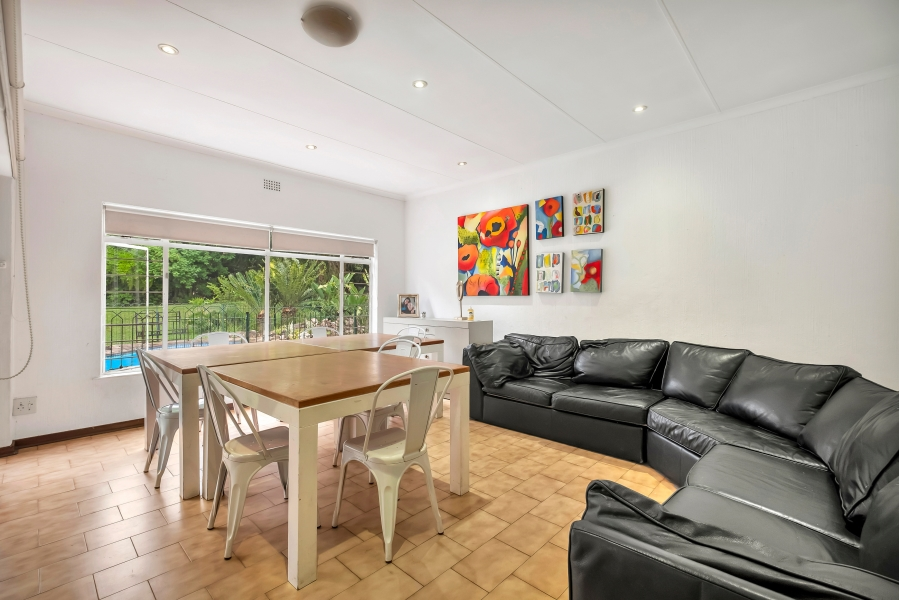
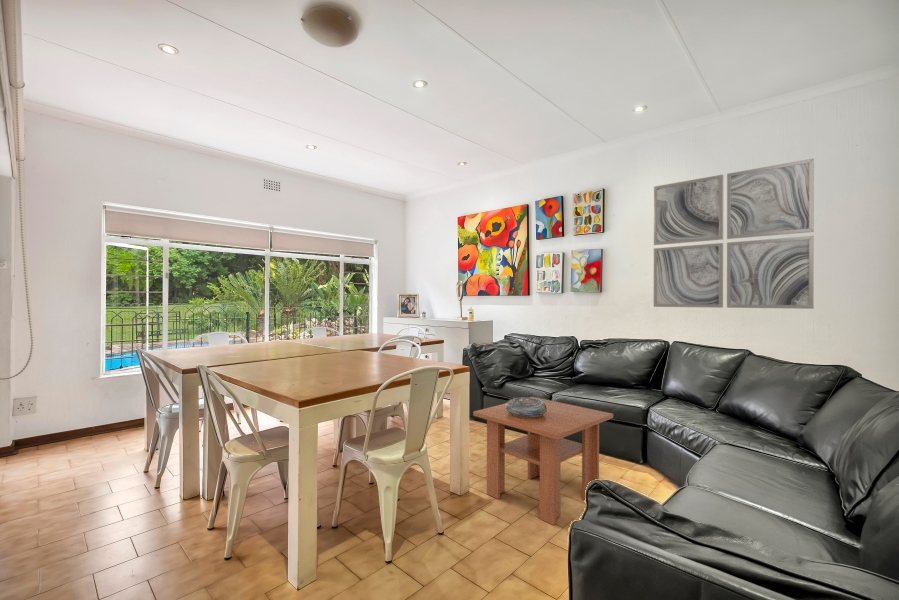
+ coffee table (542, 453)
+ wall art (722, 239)
+ decorative bowl (526, 406)
